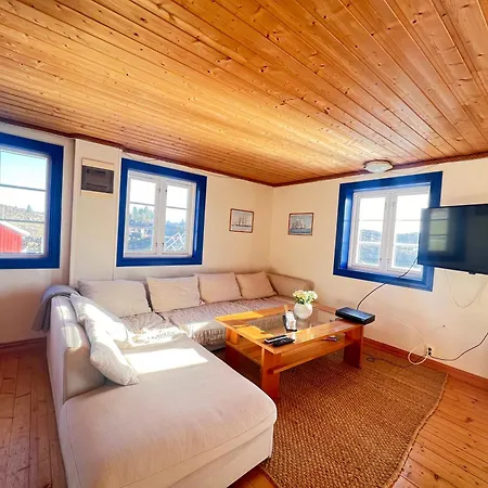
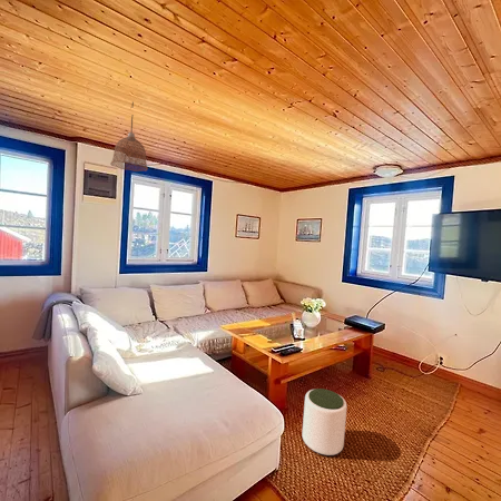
+ plant pot (324, 420)
+ pendant lamp (130, 135)
